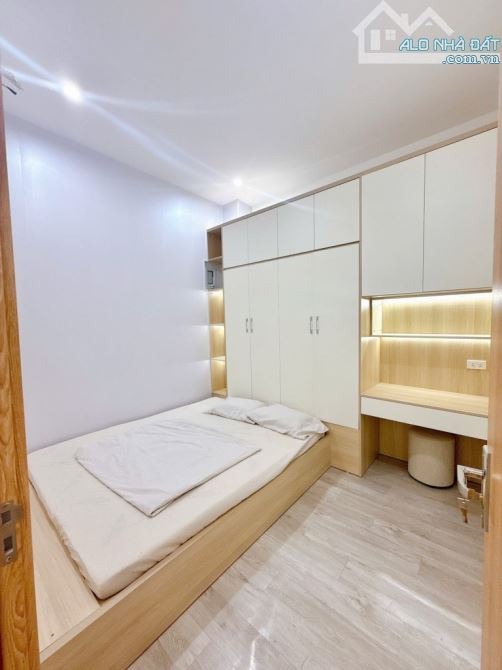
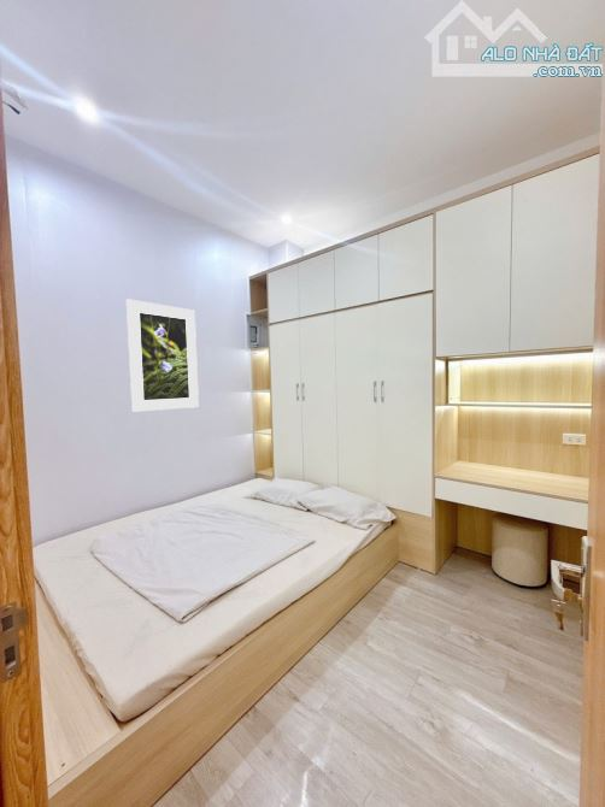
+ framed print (165, 358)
